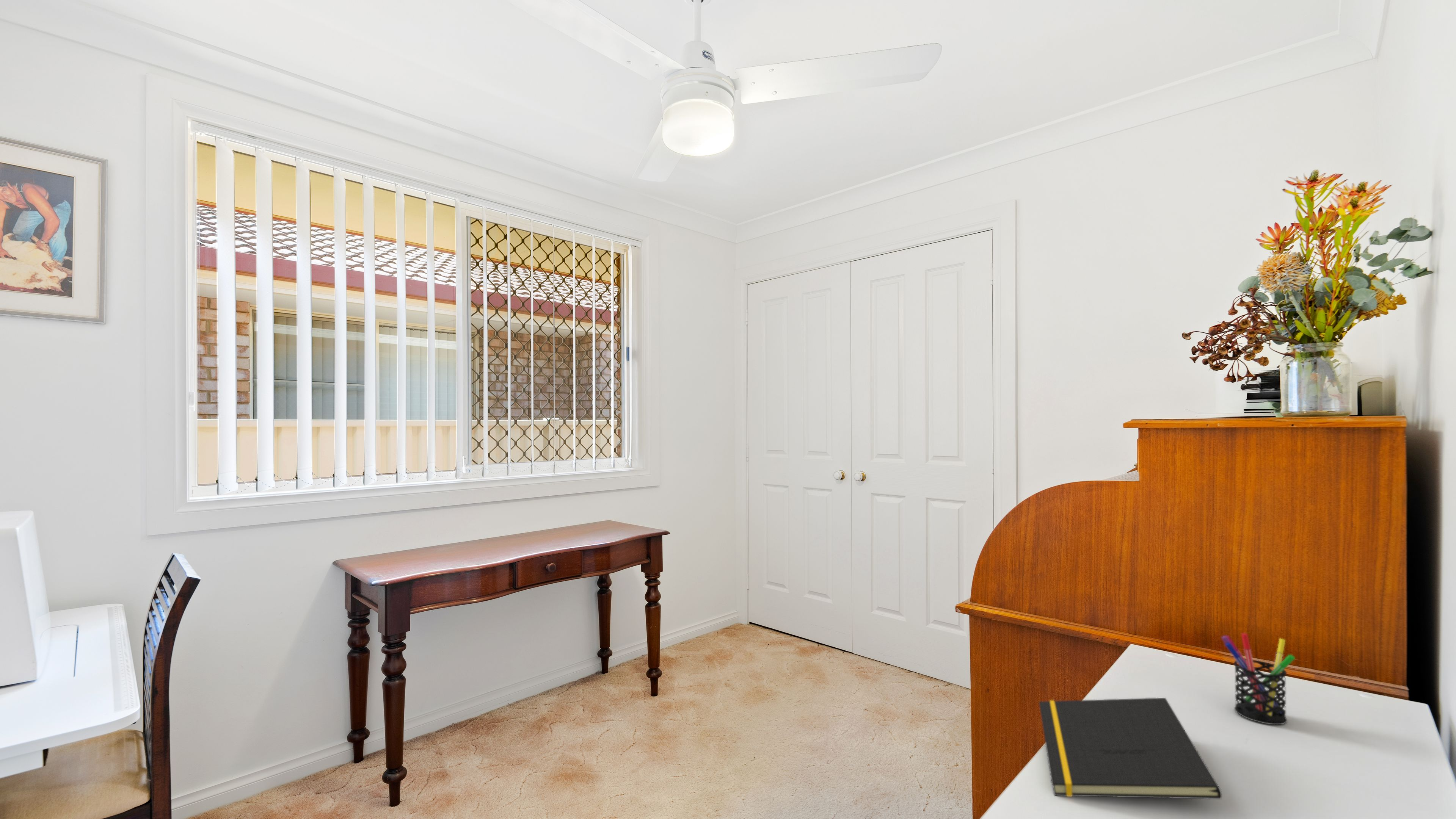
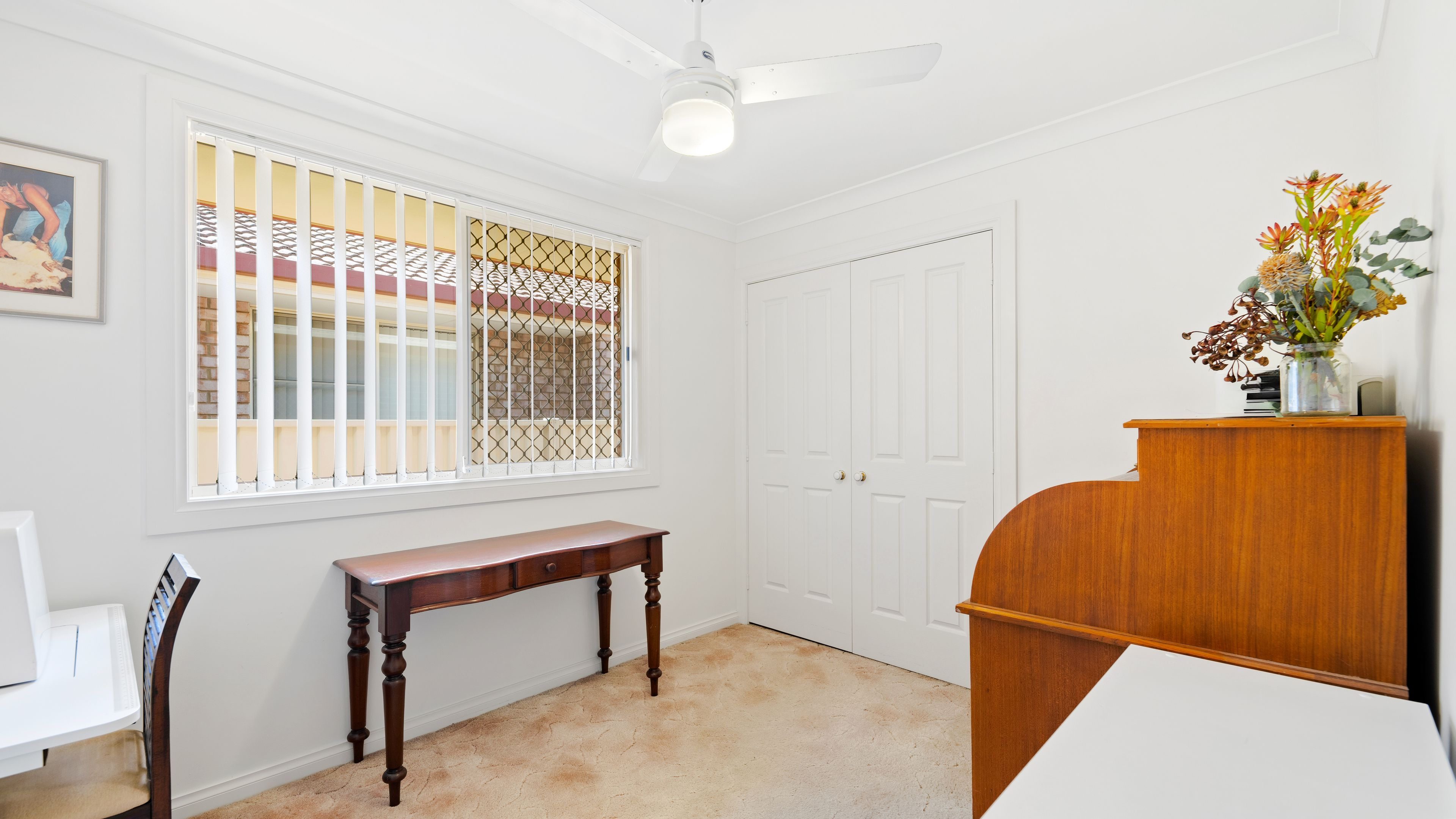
- pen holder (1263, 675)
- notepad (1115, 742)
